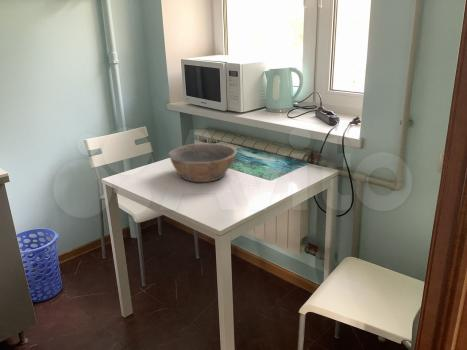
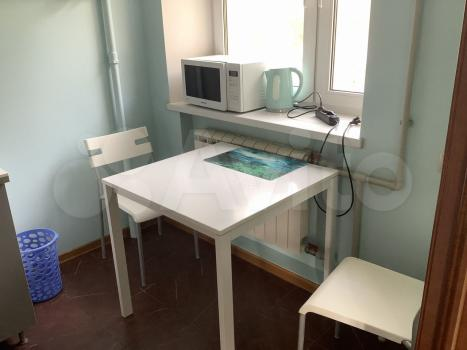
- bowl (202, 163)
